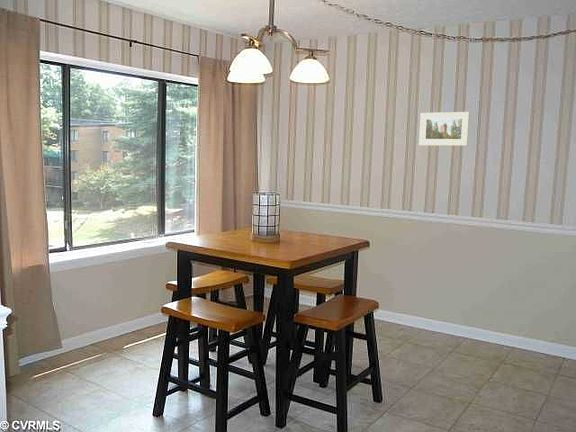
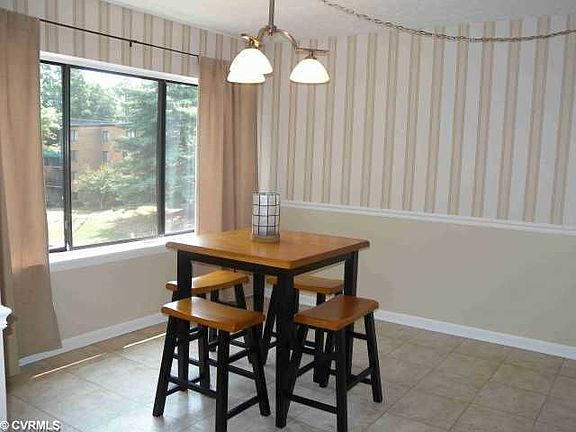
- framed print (443, 129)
